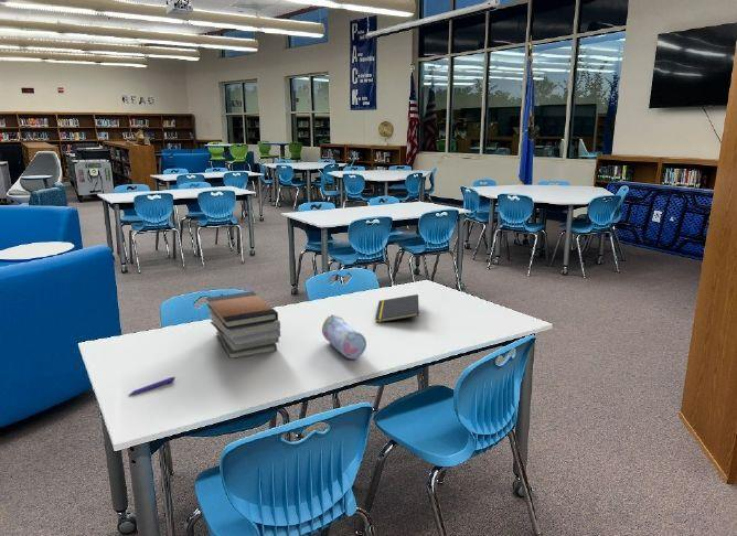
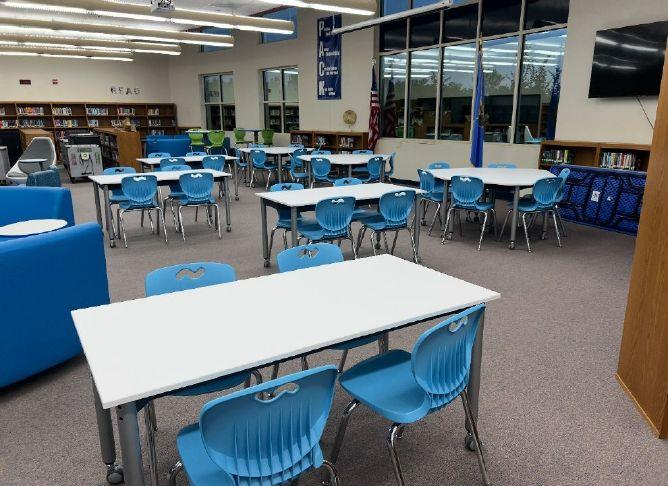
- pen (152, 386)
- book stack (243, 323)
- pencil case (343, 335)
- notepad (397, 308)
